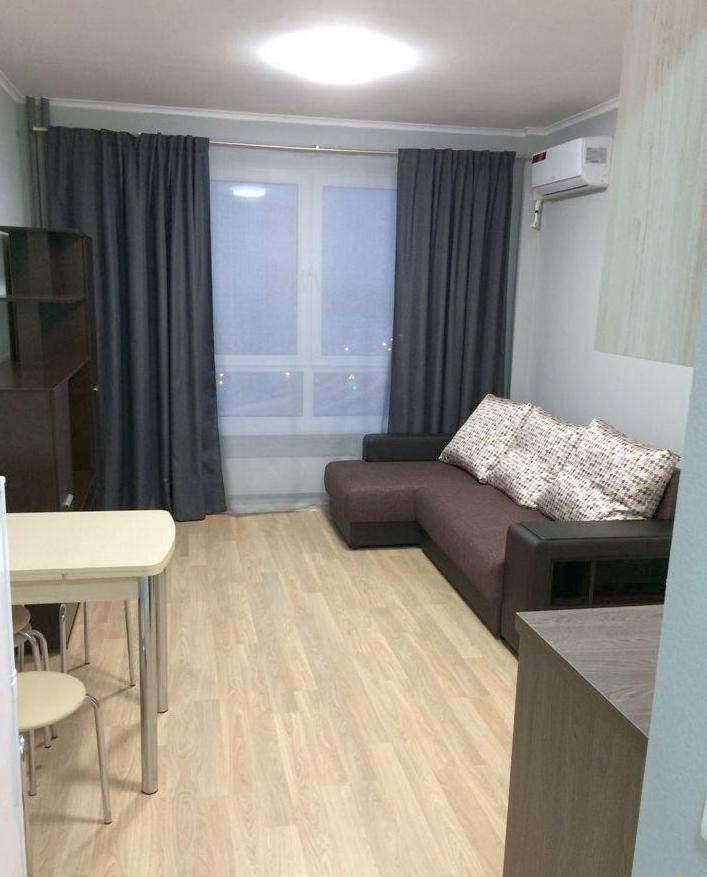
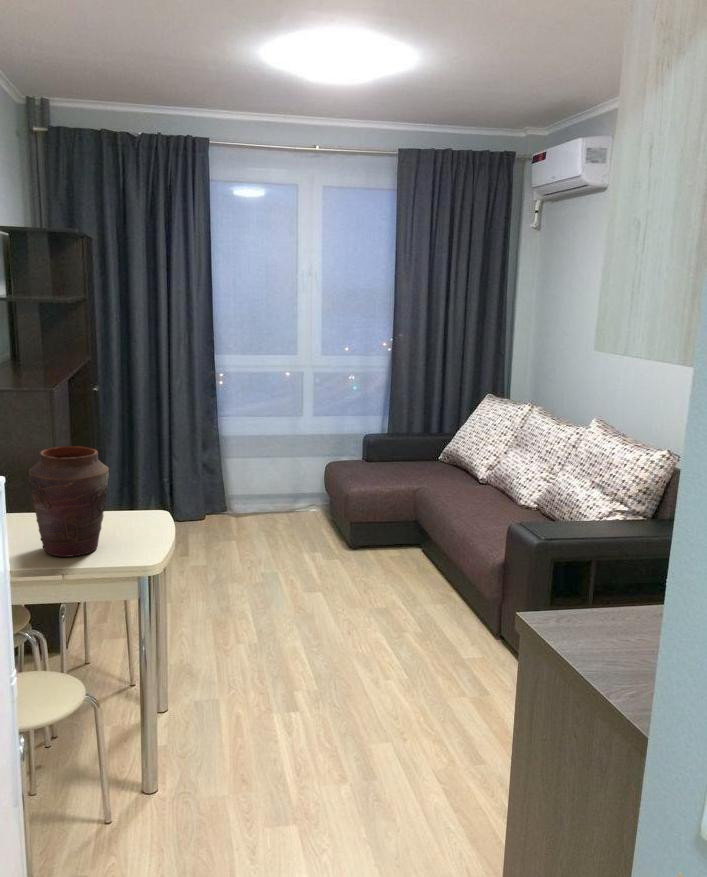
+ vase (70, 500)
